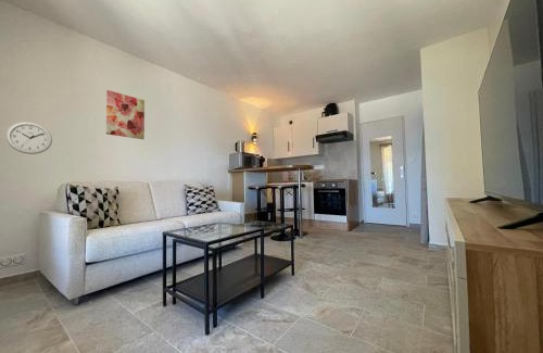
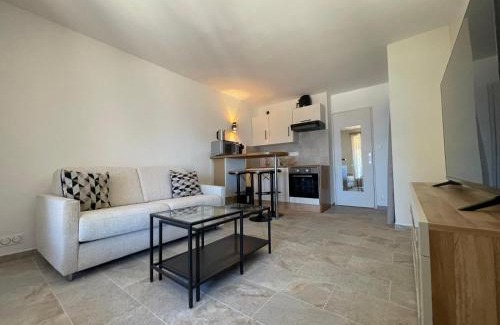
- wall art (126, 115)
- wall clock (29, 138)
